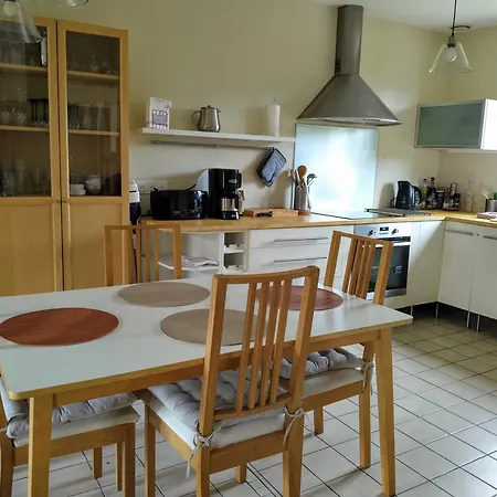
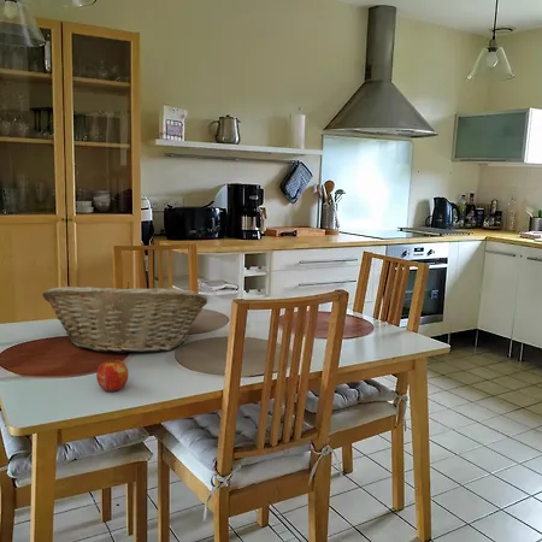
+ fruit basket (126, 310)
+ apple (112, 372)
